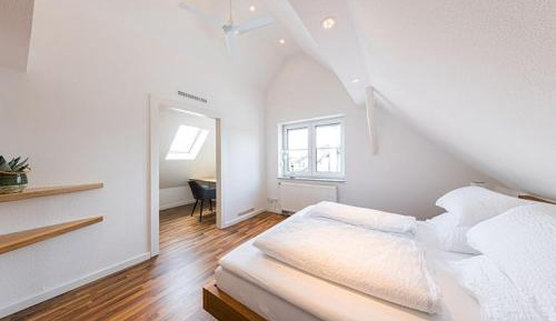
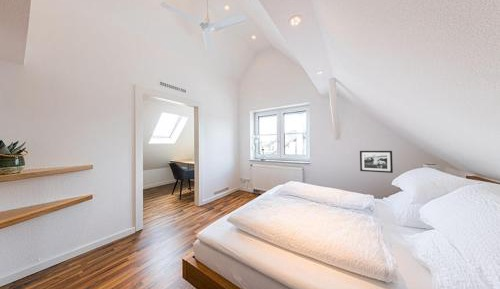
+ picture frame (375, 161)
